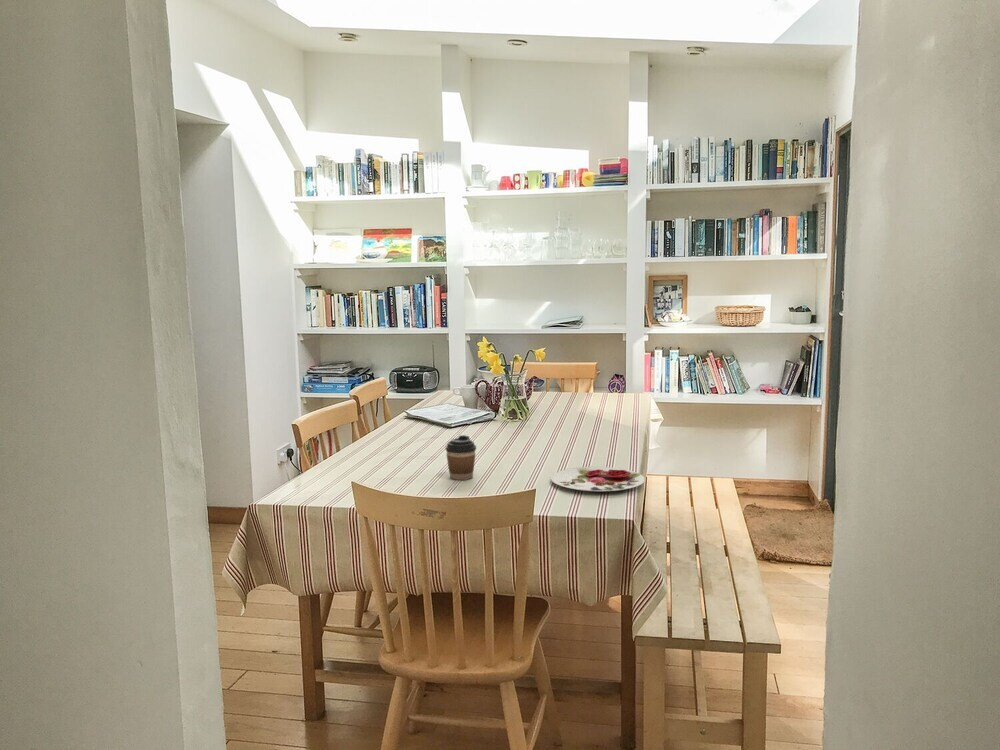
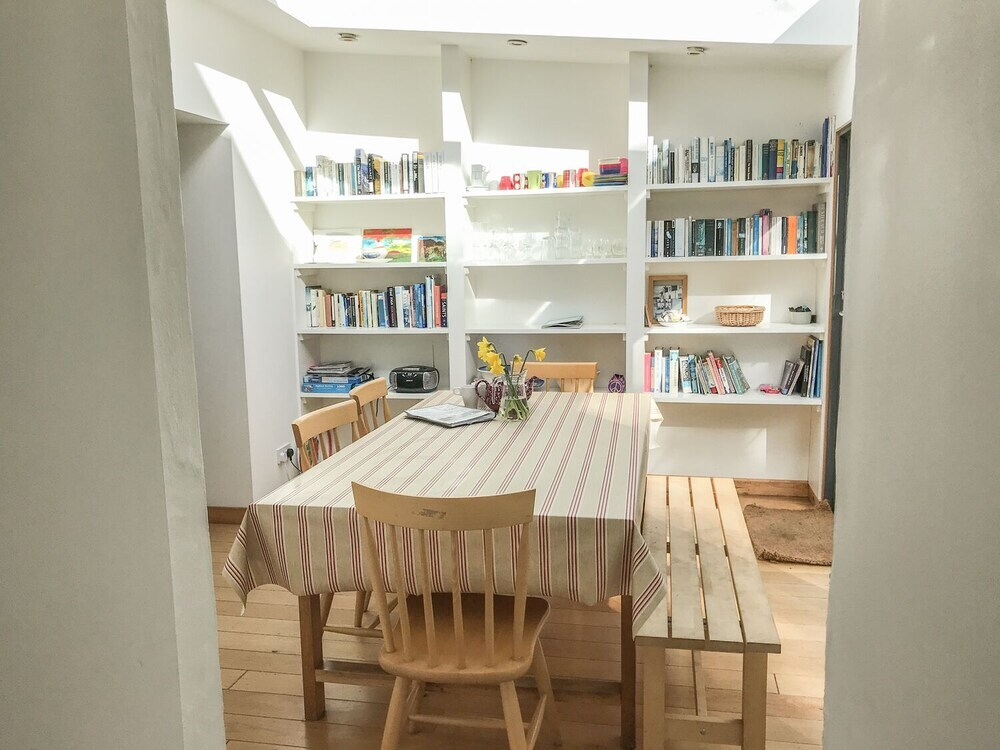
- plate (597, 477)
- coffee cup (461, 457)
